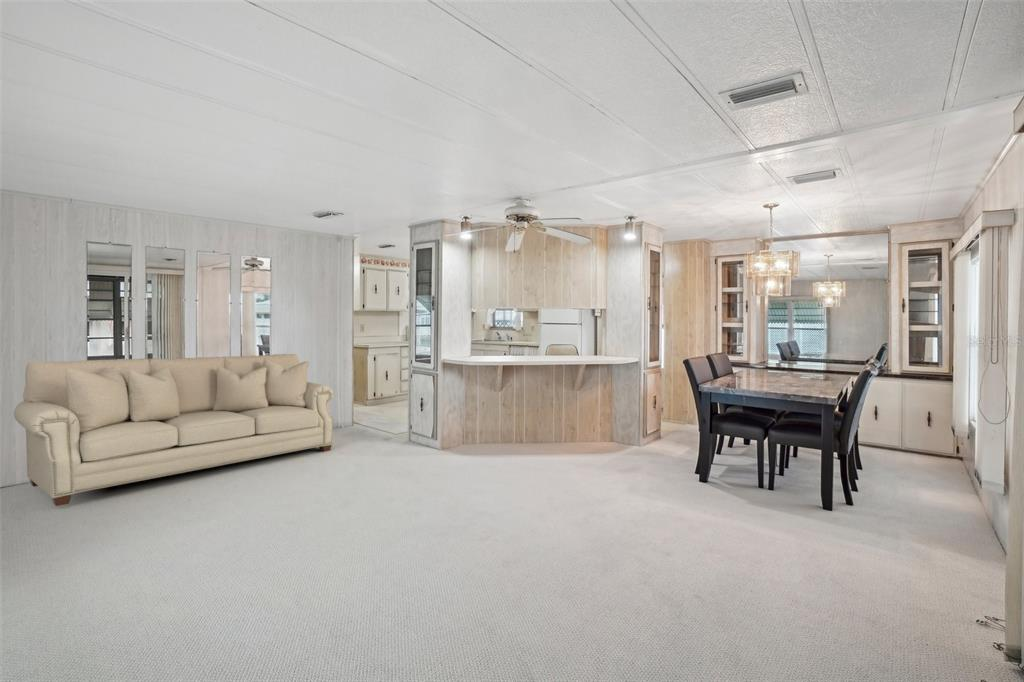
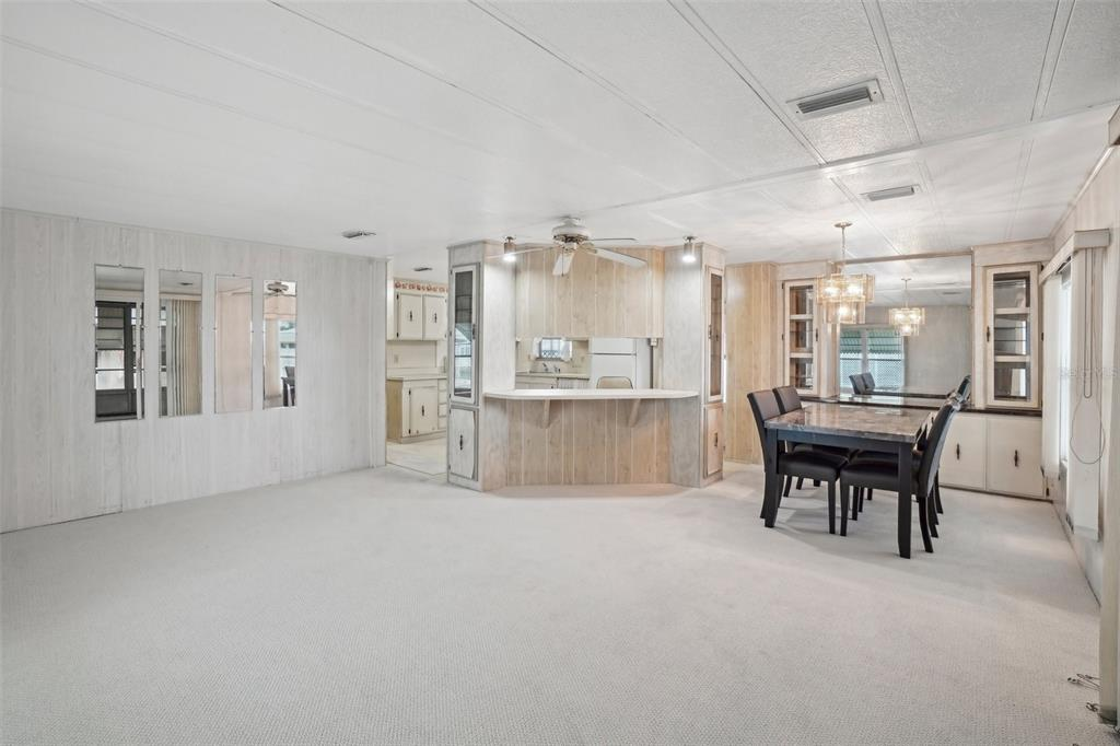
- sofa (197, 411)
